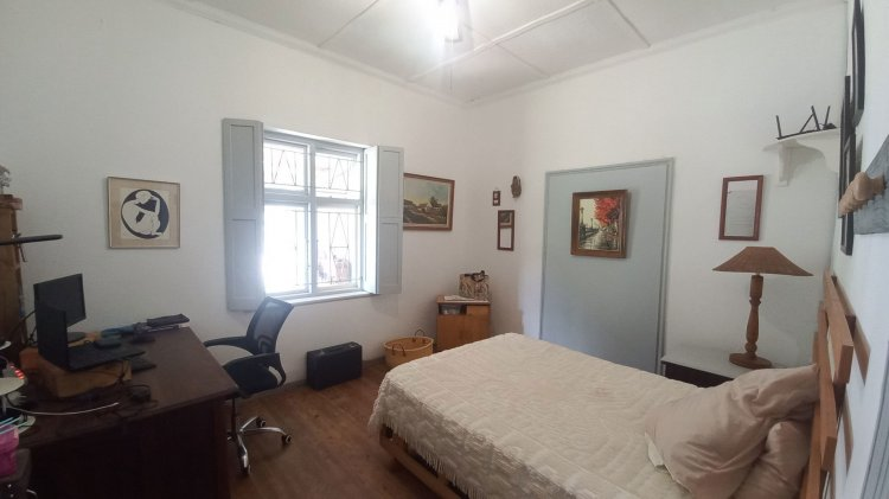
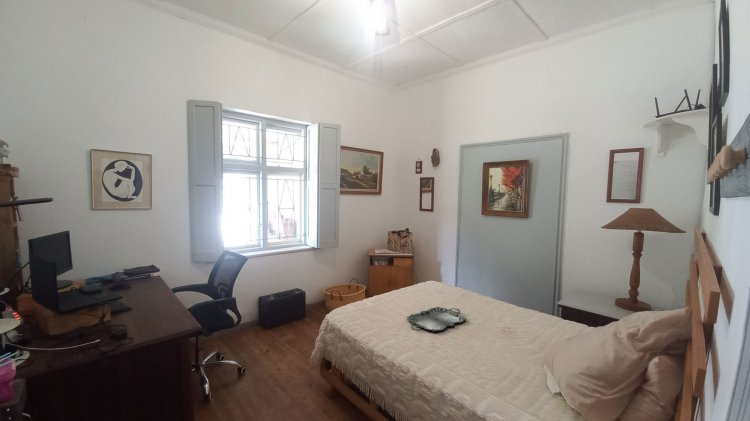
+ serving tray (436, 318)
